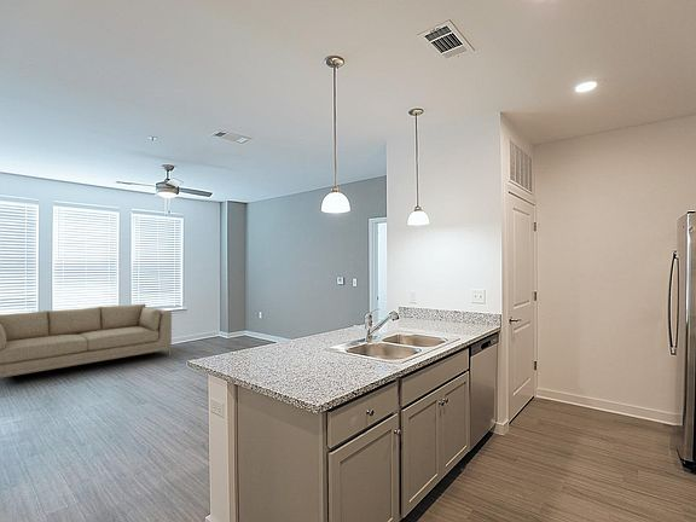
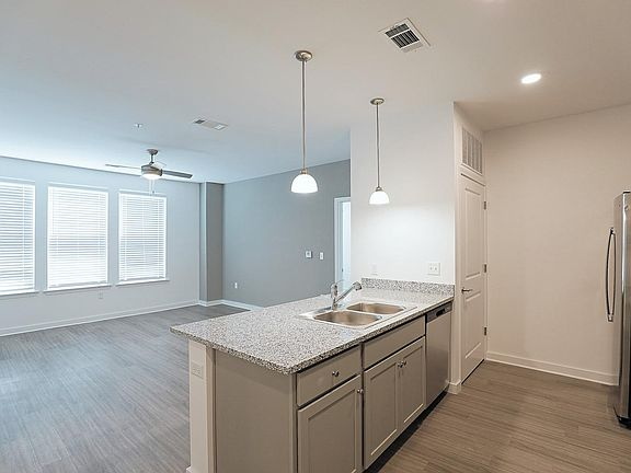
- sofa (79, 337)
